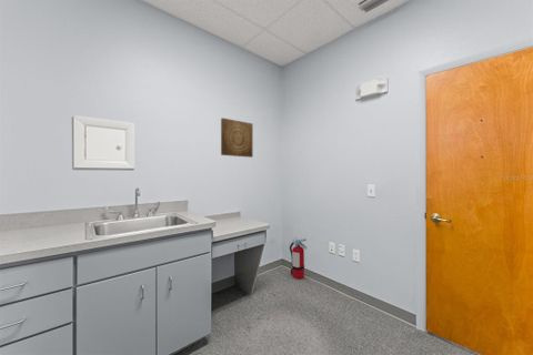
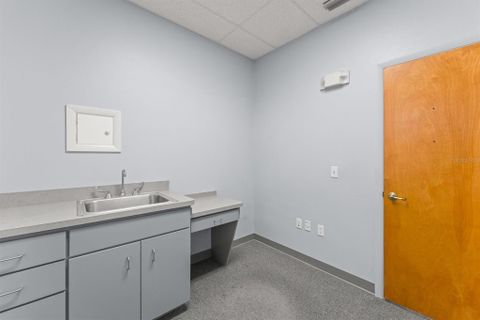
- fire extinguisher (296, 255)
- wall art (238, 138)
